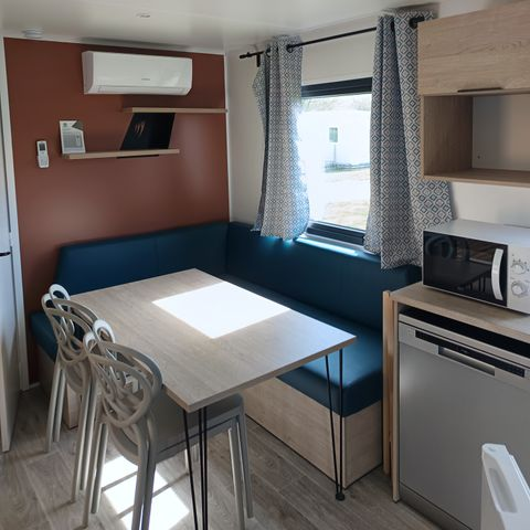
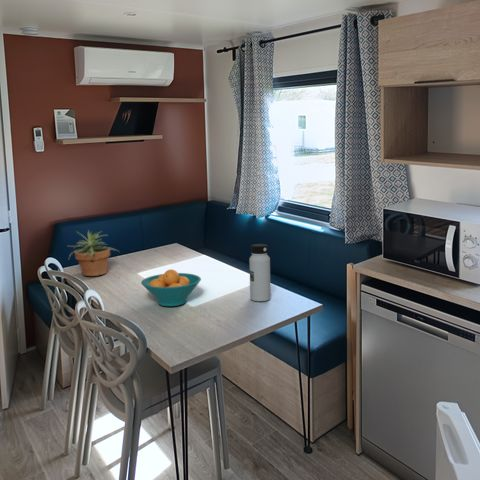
+ potted plant (92, 251)
+ water bottle (259, 272)
+ fruit bowl (171, 286)
